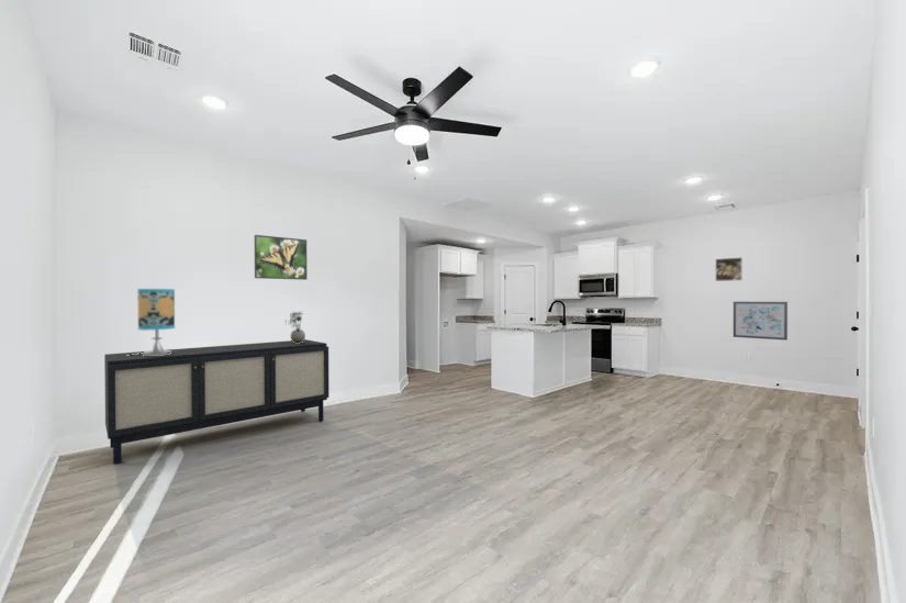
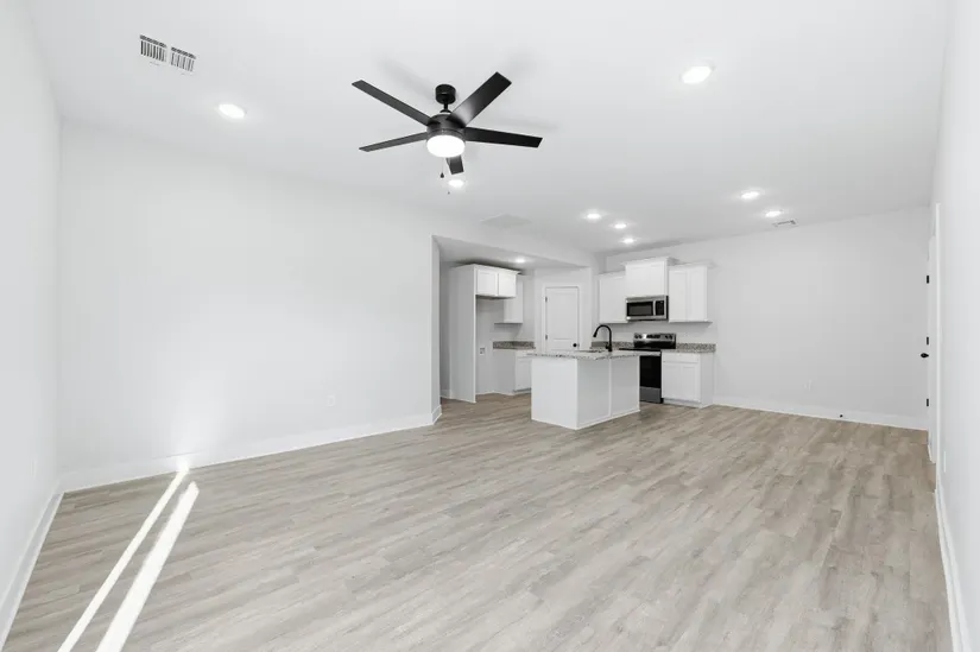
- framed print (728, 269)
- table lamp (150, 321)
- potted plant (294, 326)
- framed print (281, 258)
- wall art (759, 320)
- sideboard (227, 391)
